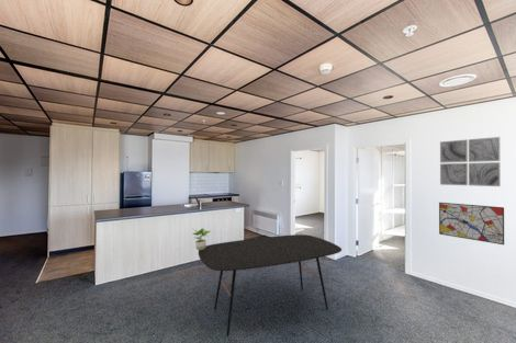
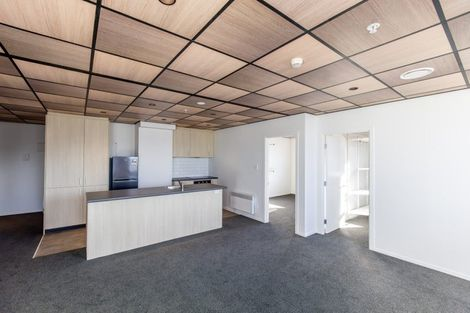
- wall art (467, 161)
- wall art (469, 221)
- potted plant (202, 239)
- dining table (270, 265)
